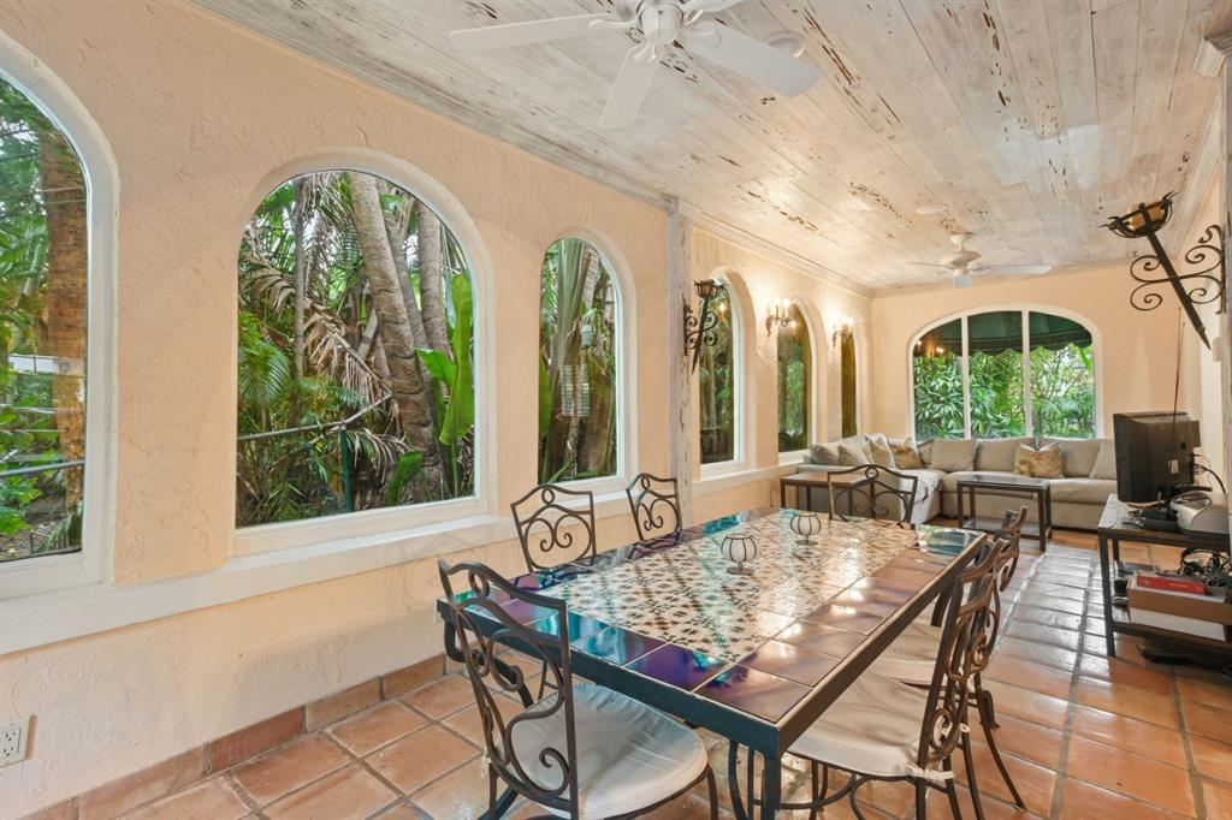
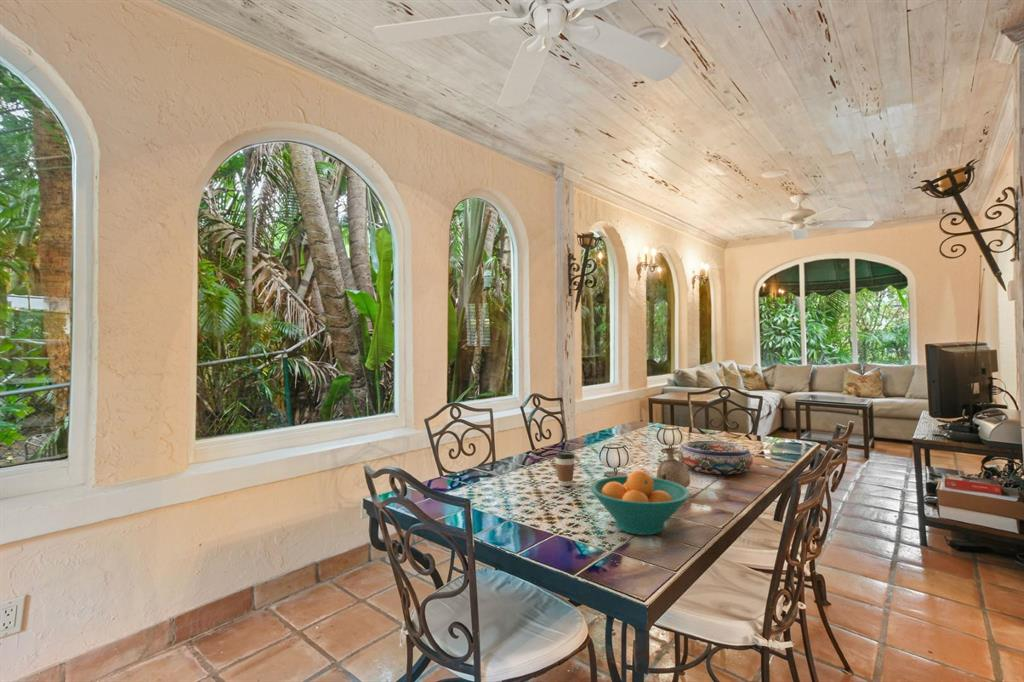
+ bowl (714, 457)
+ coffee cup (565, 468)
+ fruit bowl (639, 498)
+ vase (673, 470)
